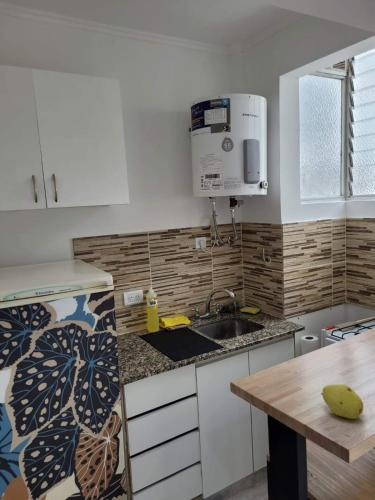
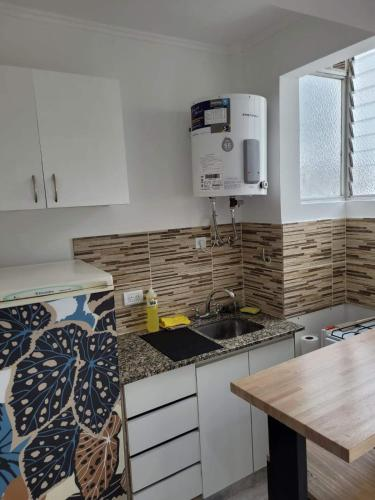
- fruit (341, 399)
